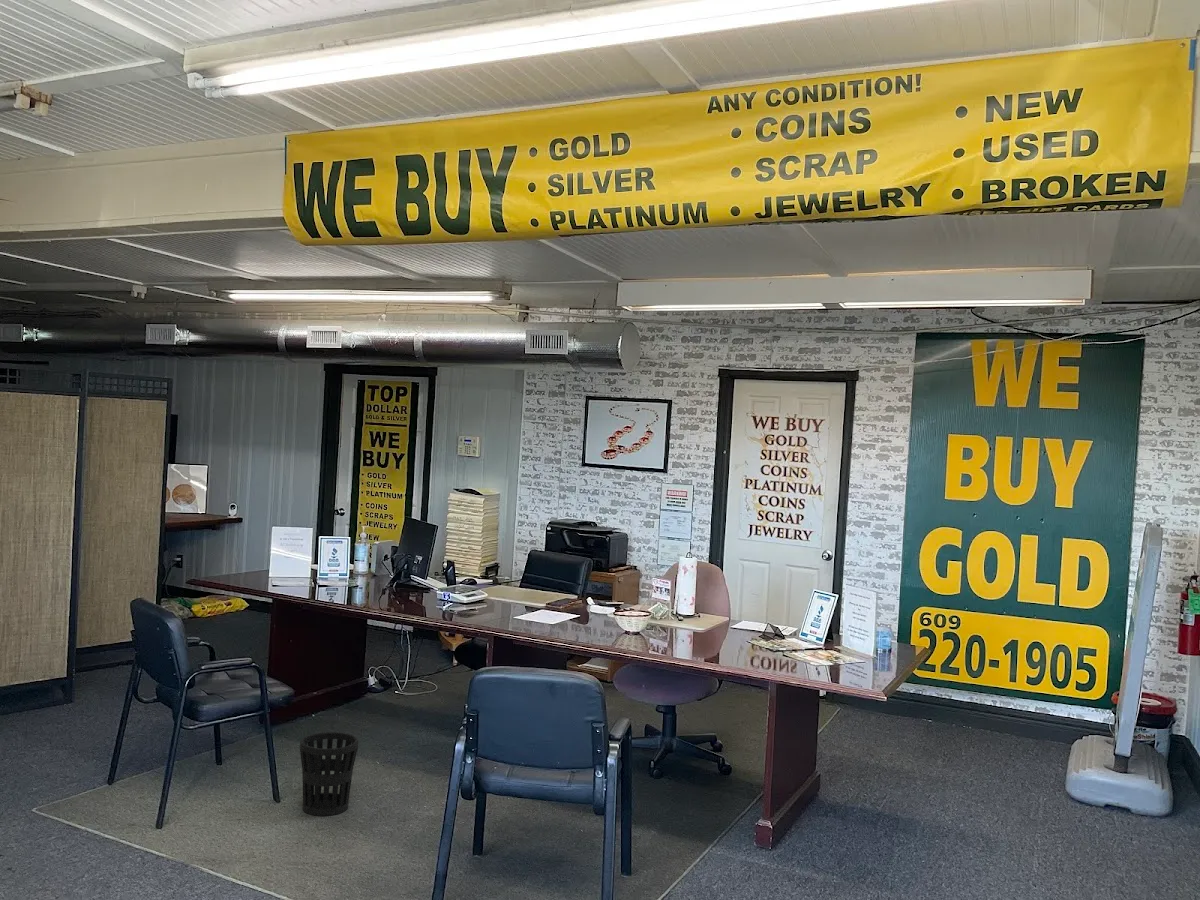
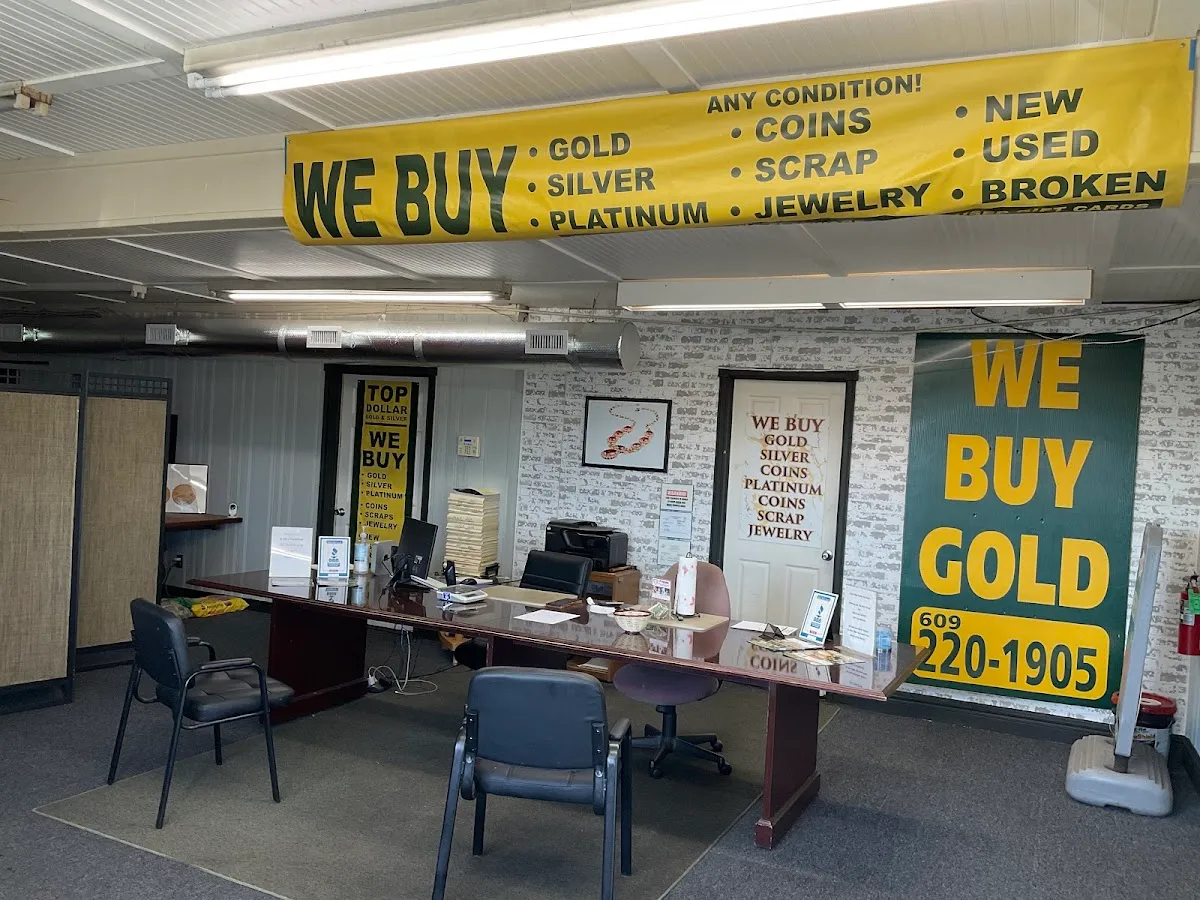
- wastebasket (327, 773)
